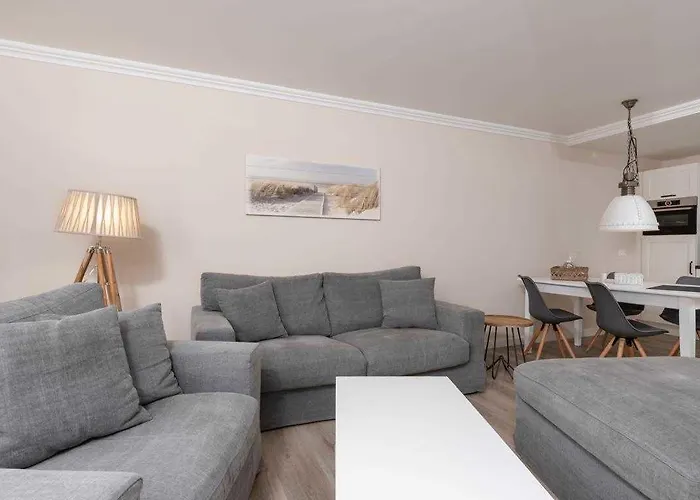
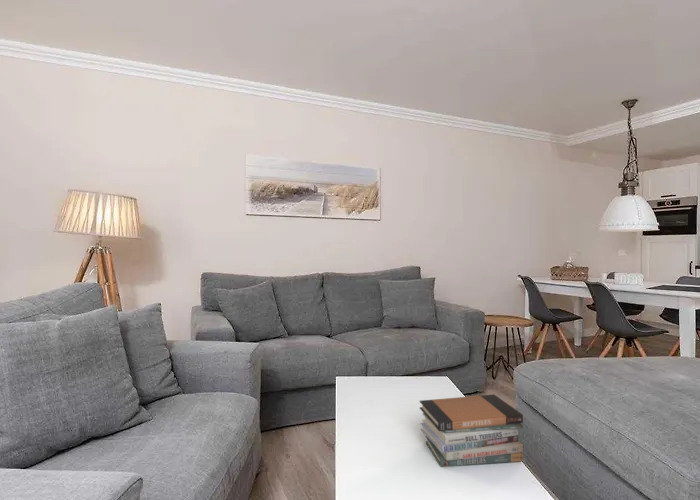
+ book stack (469, 429)
